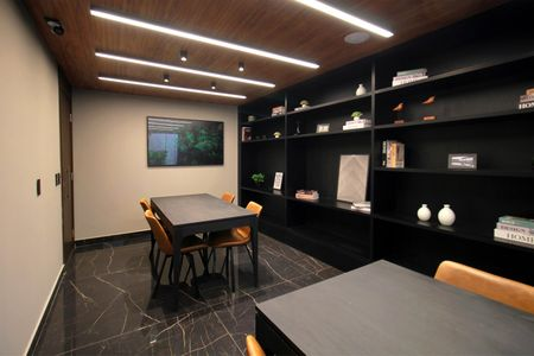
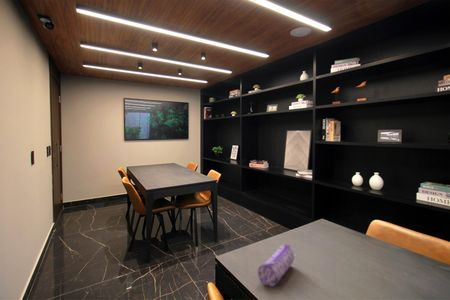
+ pencil case (276, 263)
